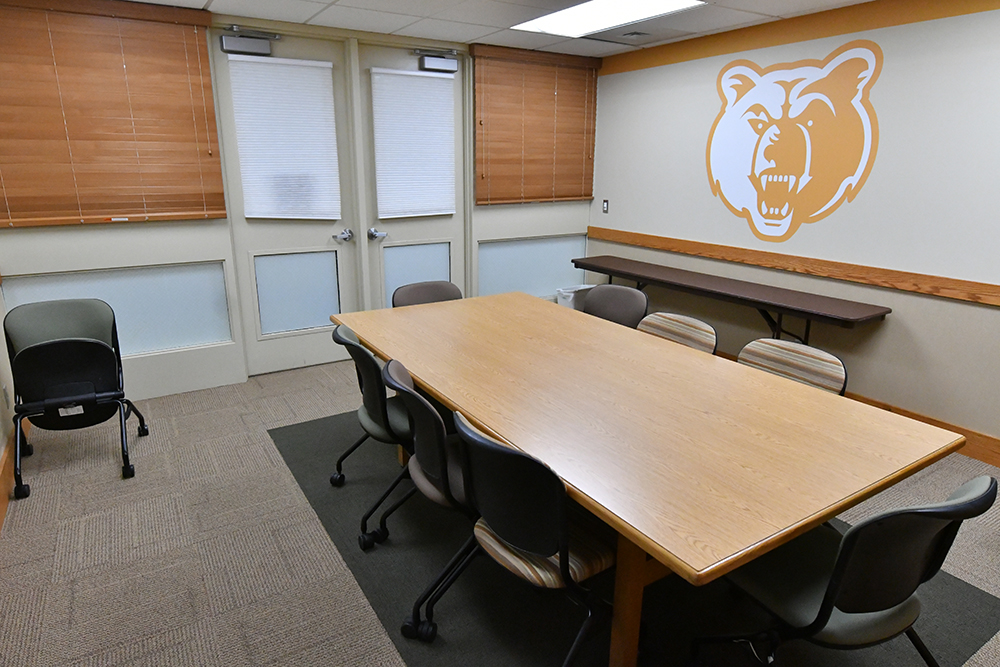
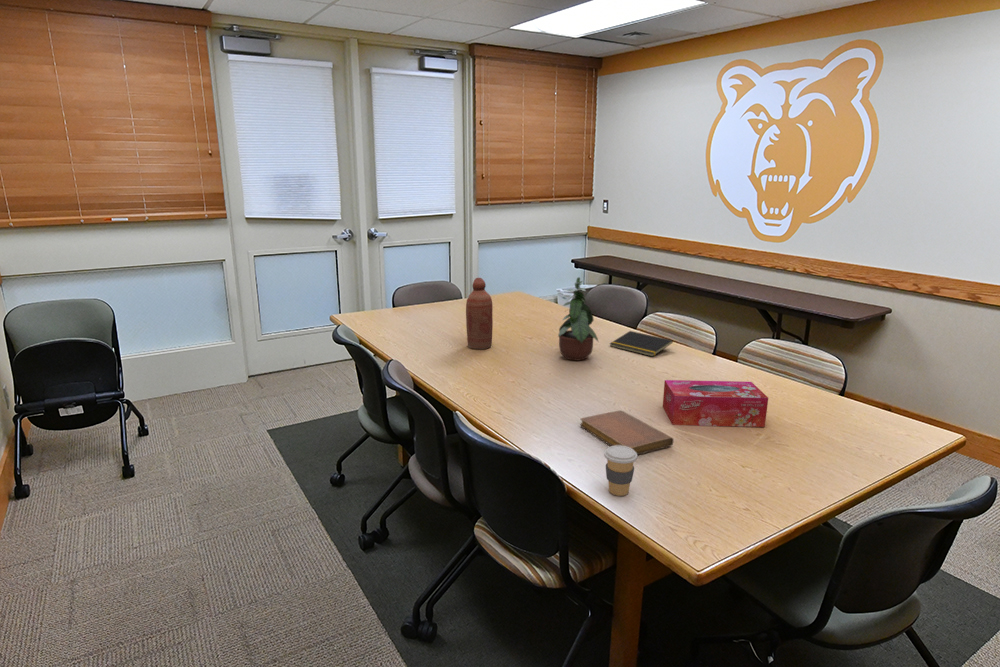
+ notepad (640, 343)
+ tissue box (712, 402)
+ potted plant (578, 317)
+ notebook (624, 431)
+ bottle (479, 312)
+ coffee cup (619, 471)
